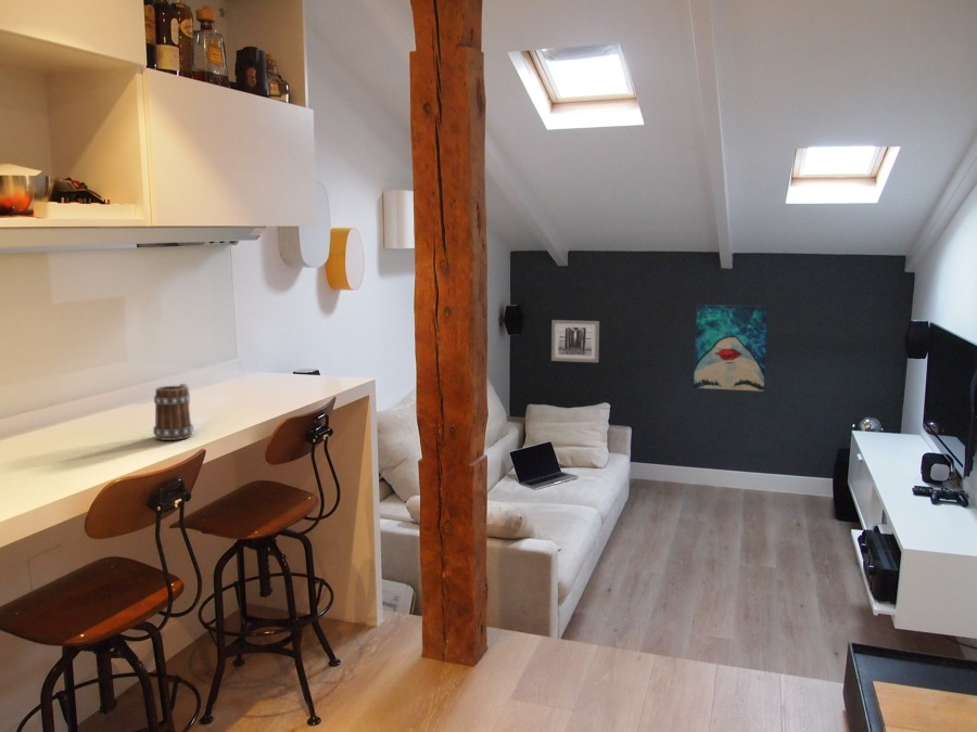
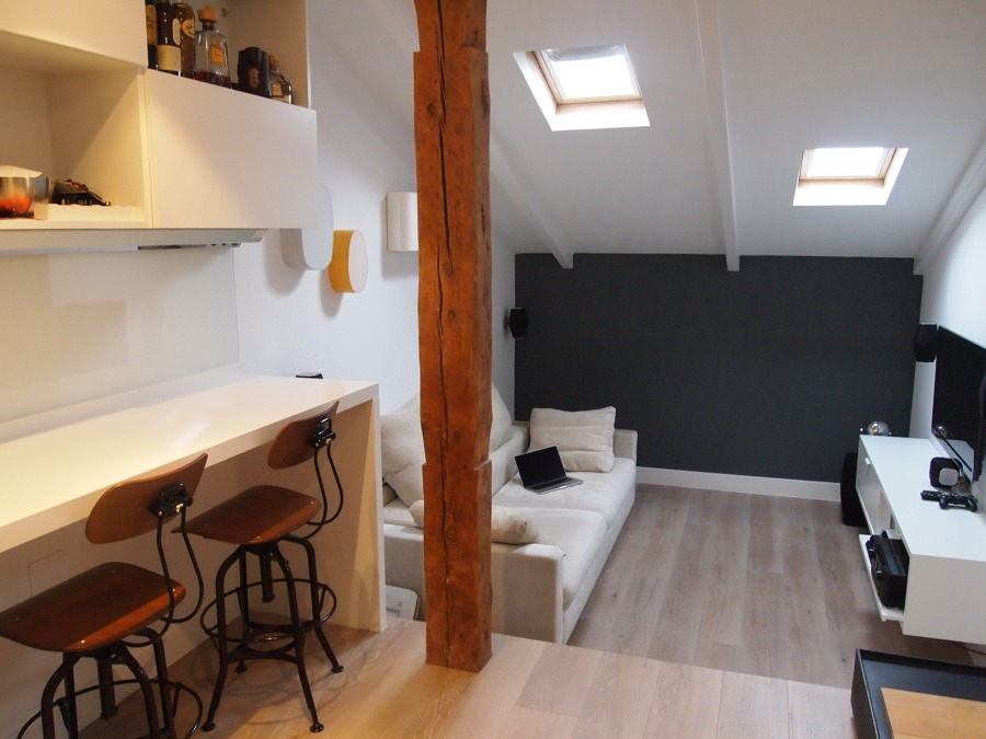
- mug (176, 410)
- wall art (574, 341)
- wall art (729, 347)
